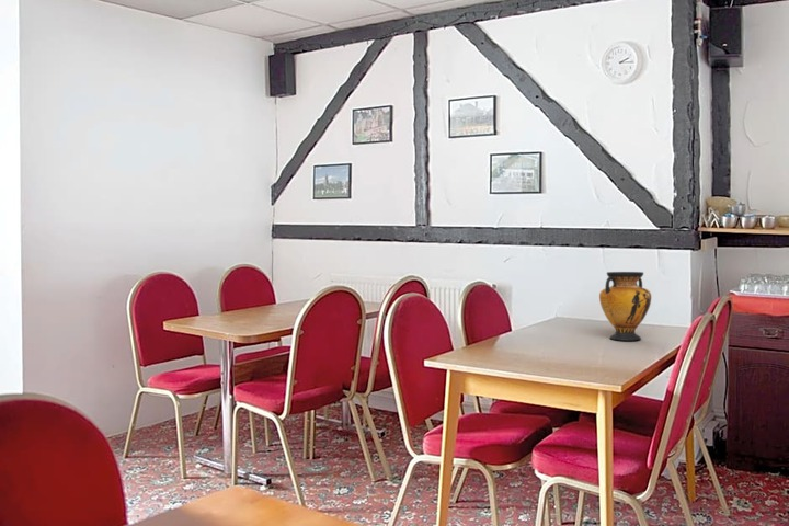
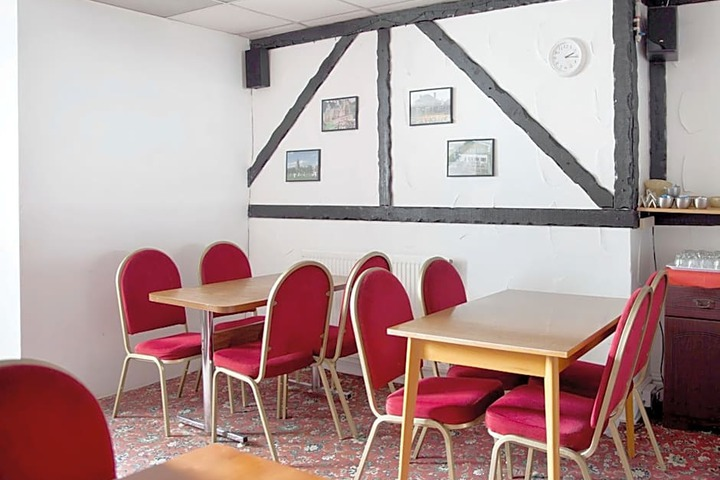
- vase (625, 305)
